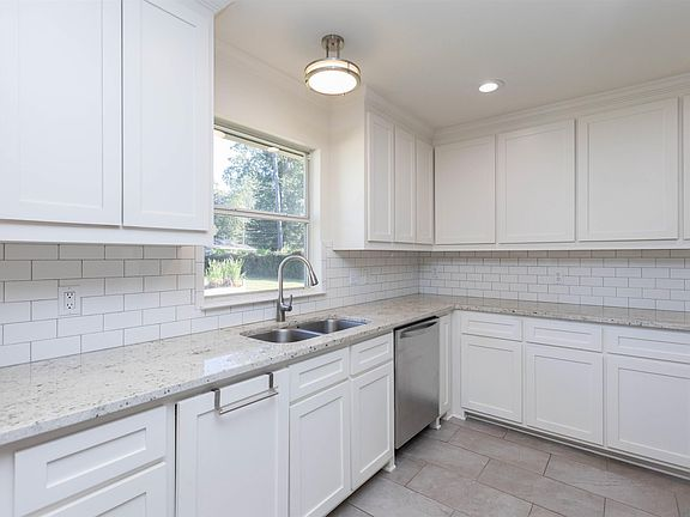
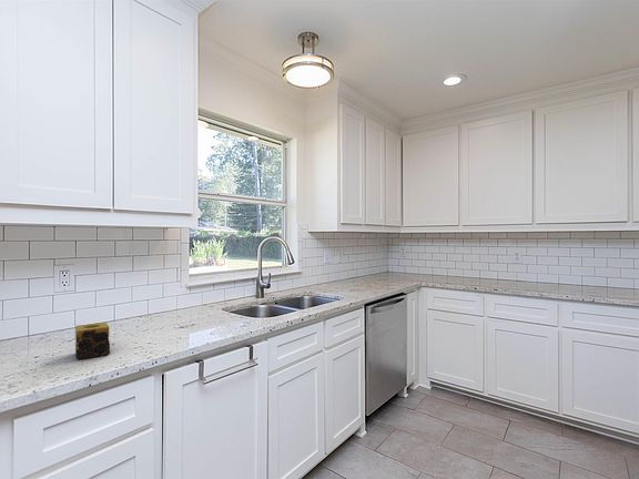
+ candle (92, 339)
